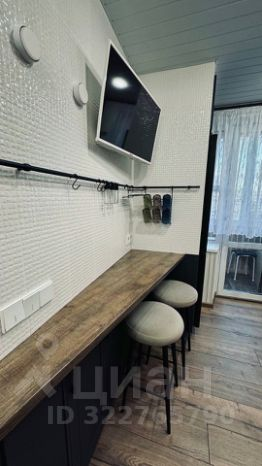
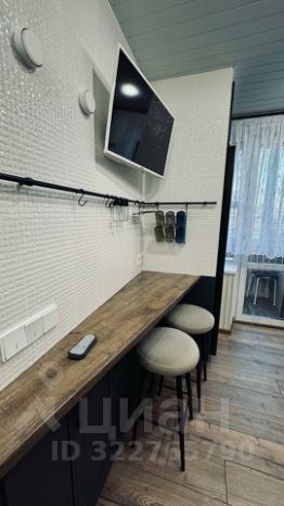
+ remote control (83, 345)
